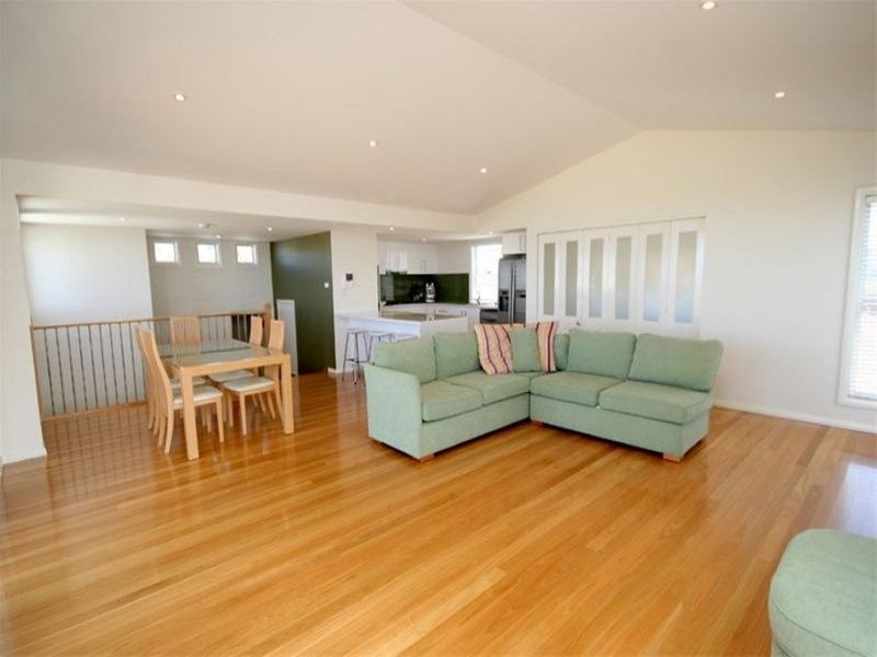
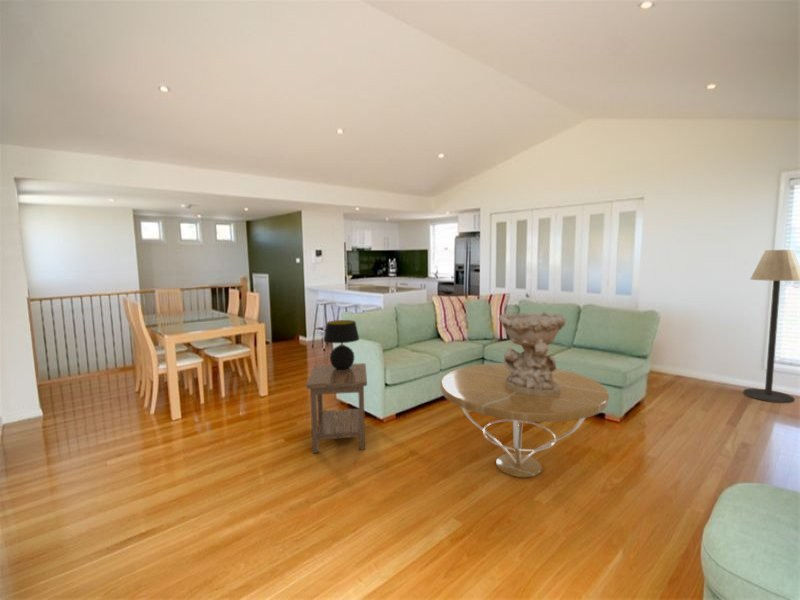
+ floor lamp (773, 324)
+ table lamp (341, 345)
+ side table (339, 410)
+ coffee table (519, 424)
+ decorative bowl (531, 350)
